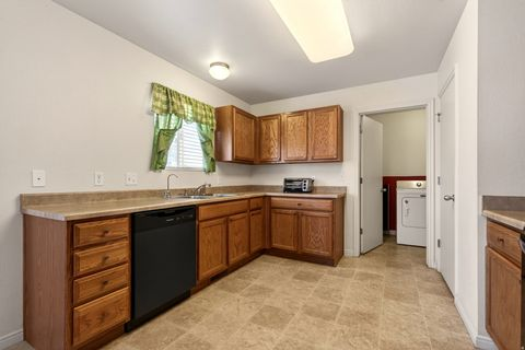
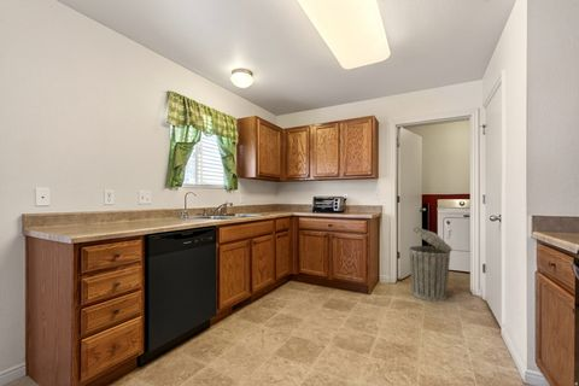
+ trash can (429, 261)
